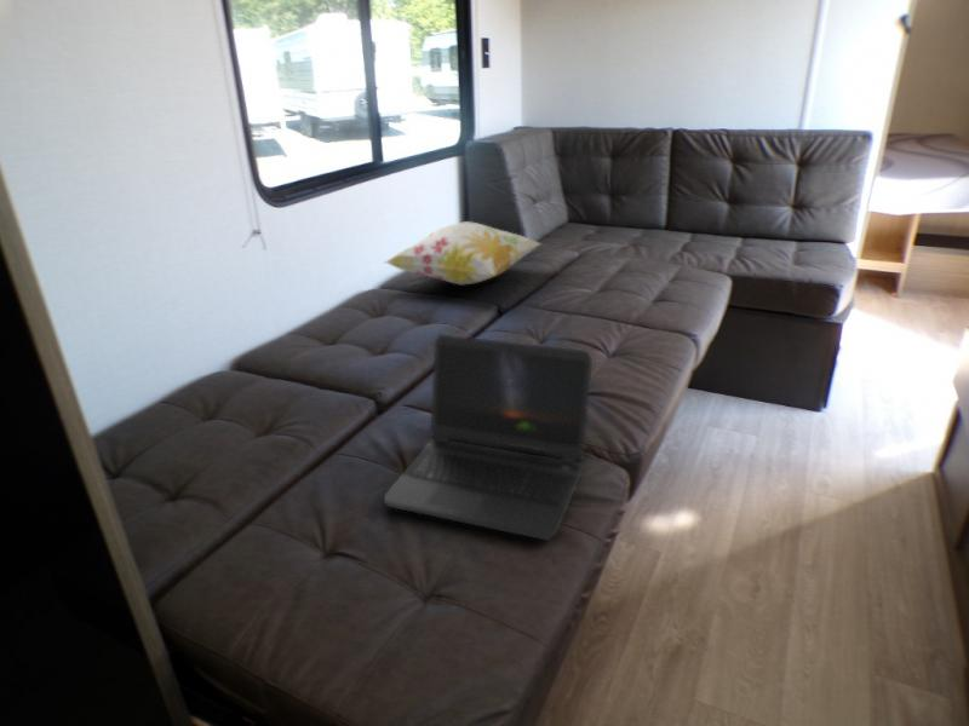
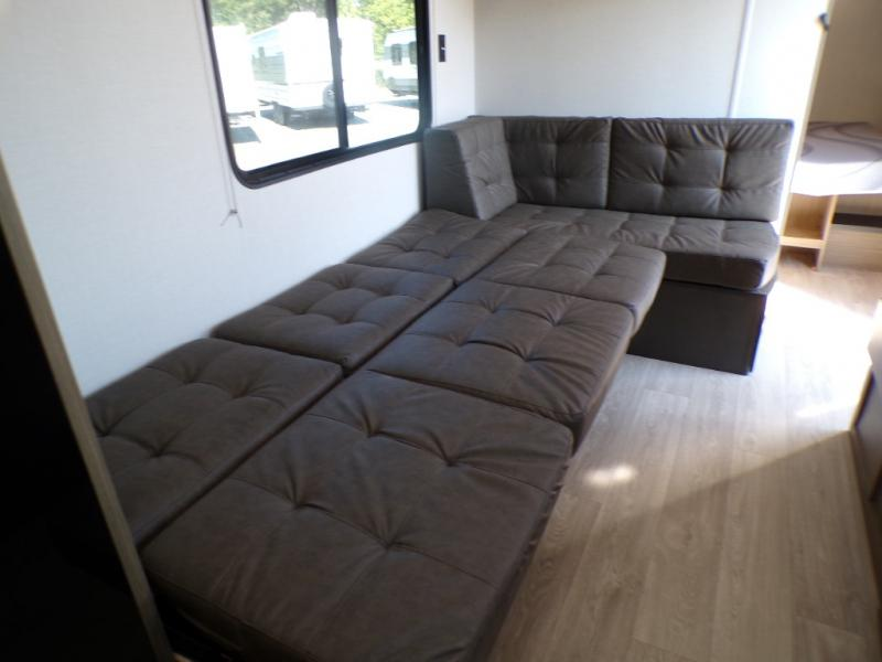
- decorative pillow (465, 253)
- laptop computer (488, 430)
